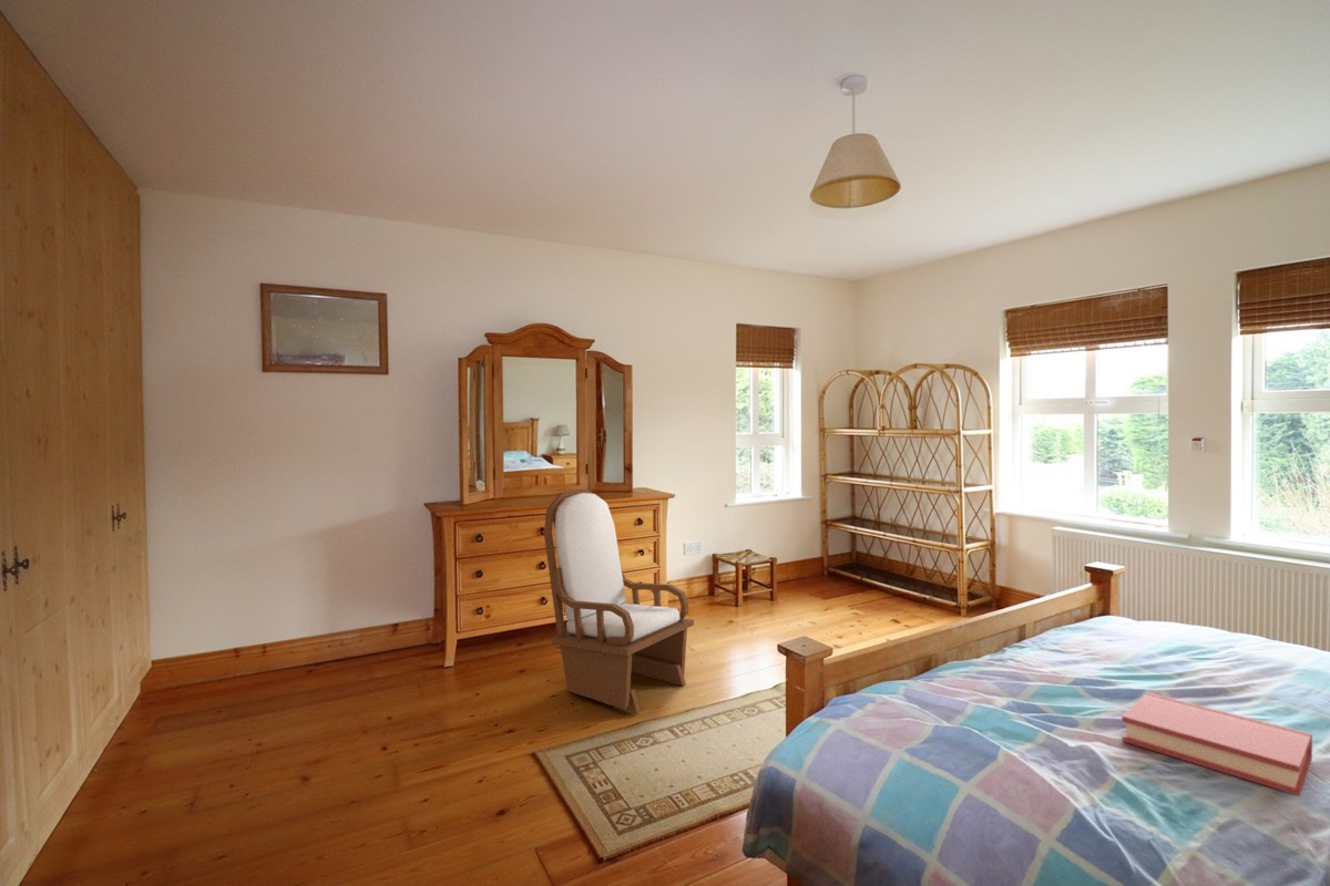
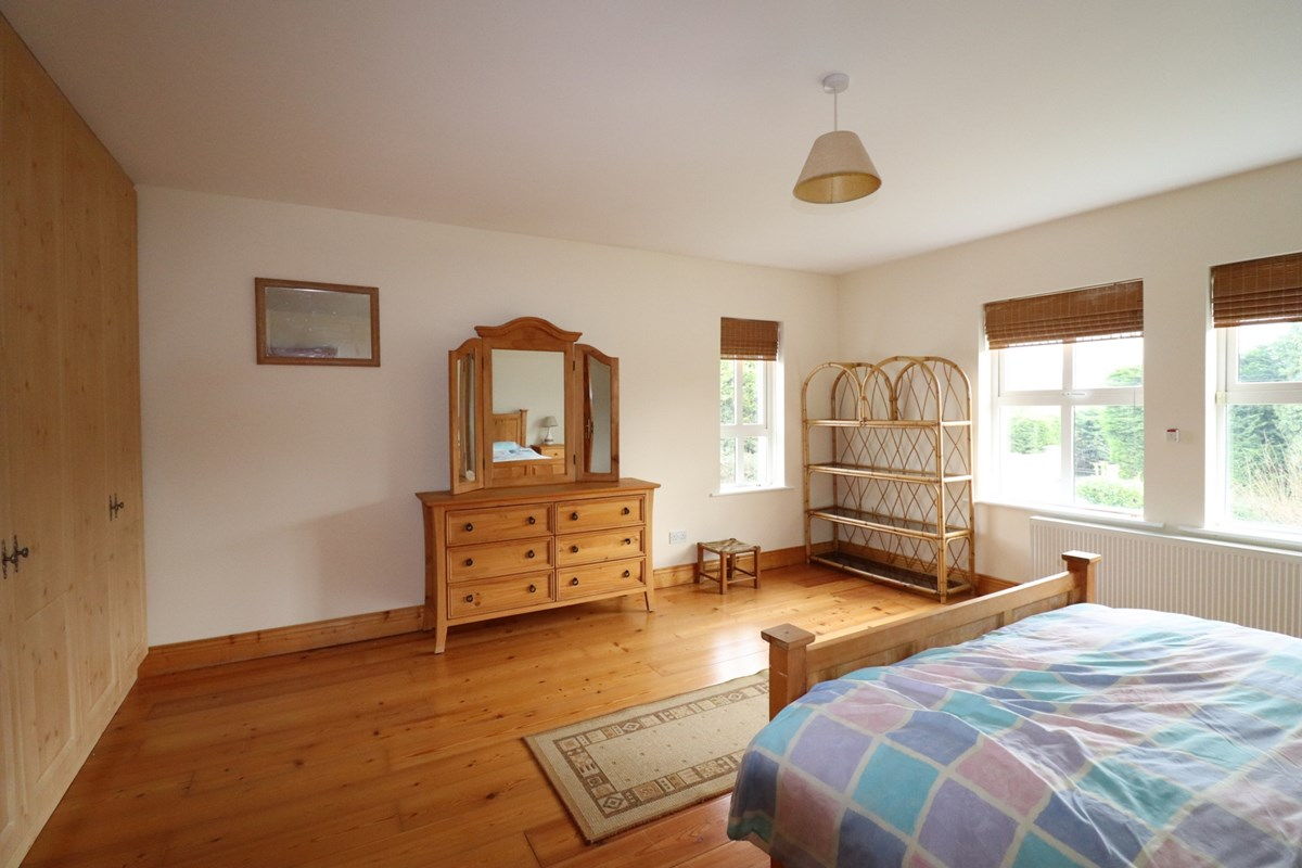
- hardback book (1214, 736)
- armchair (615, 587)
